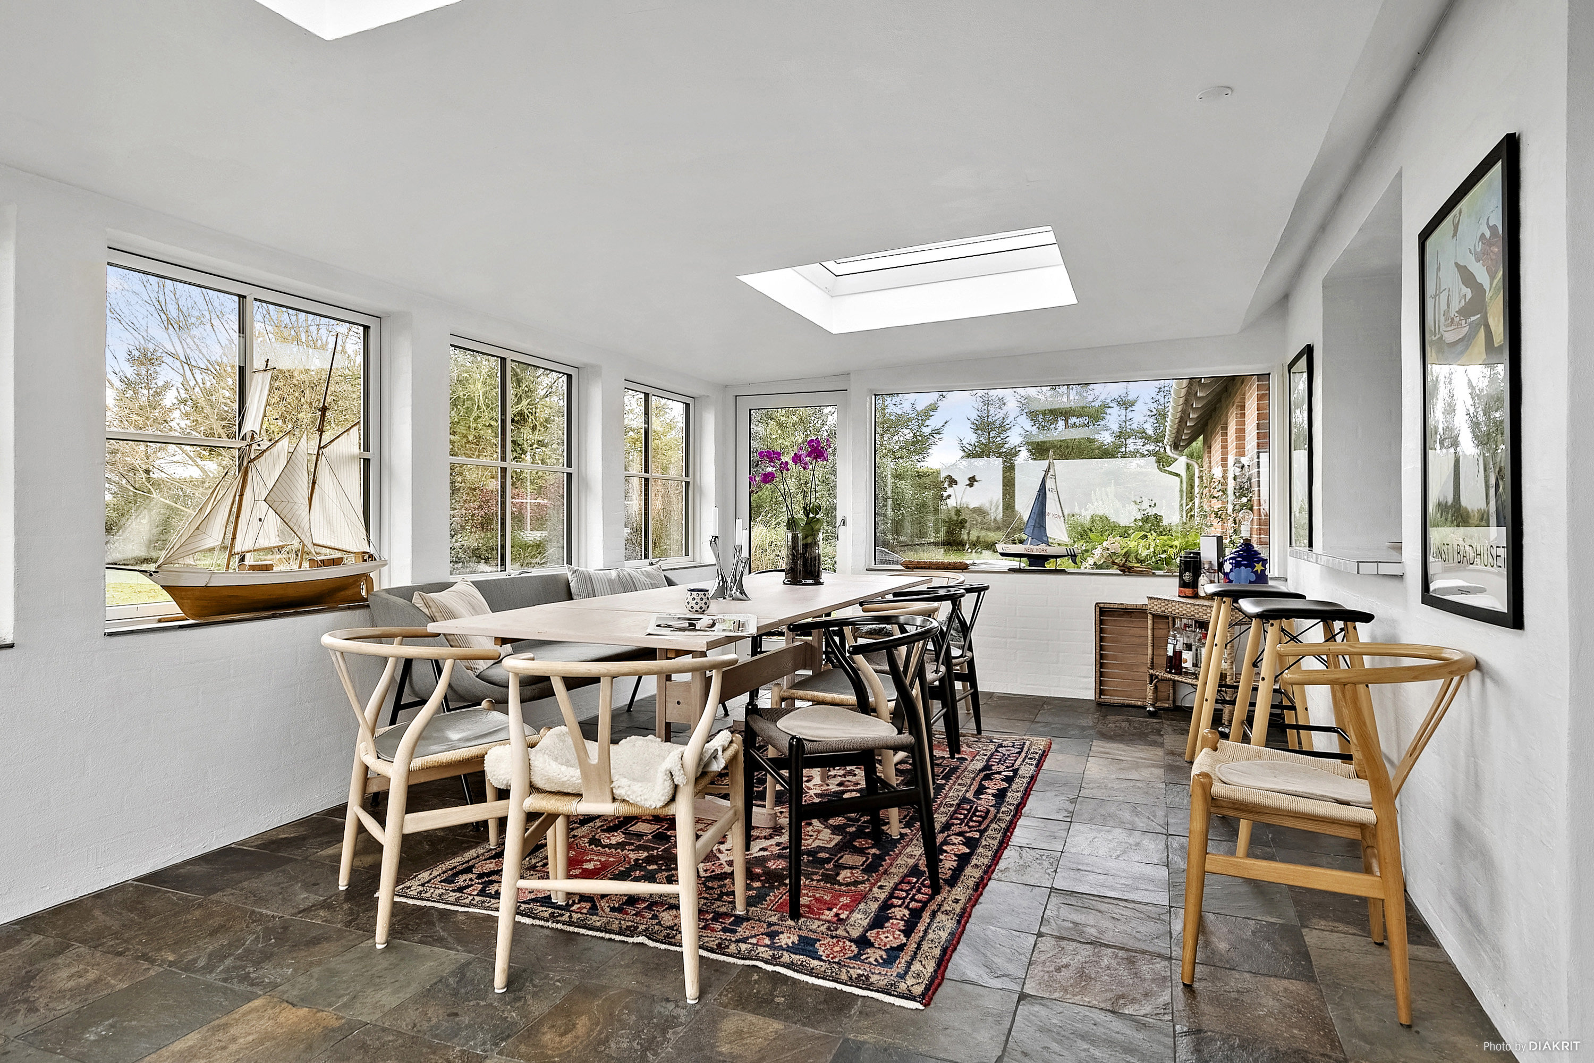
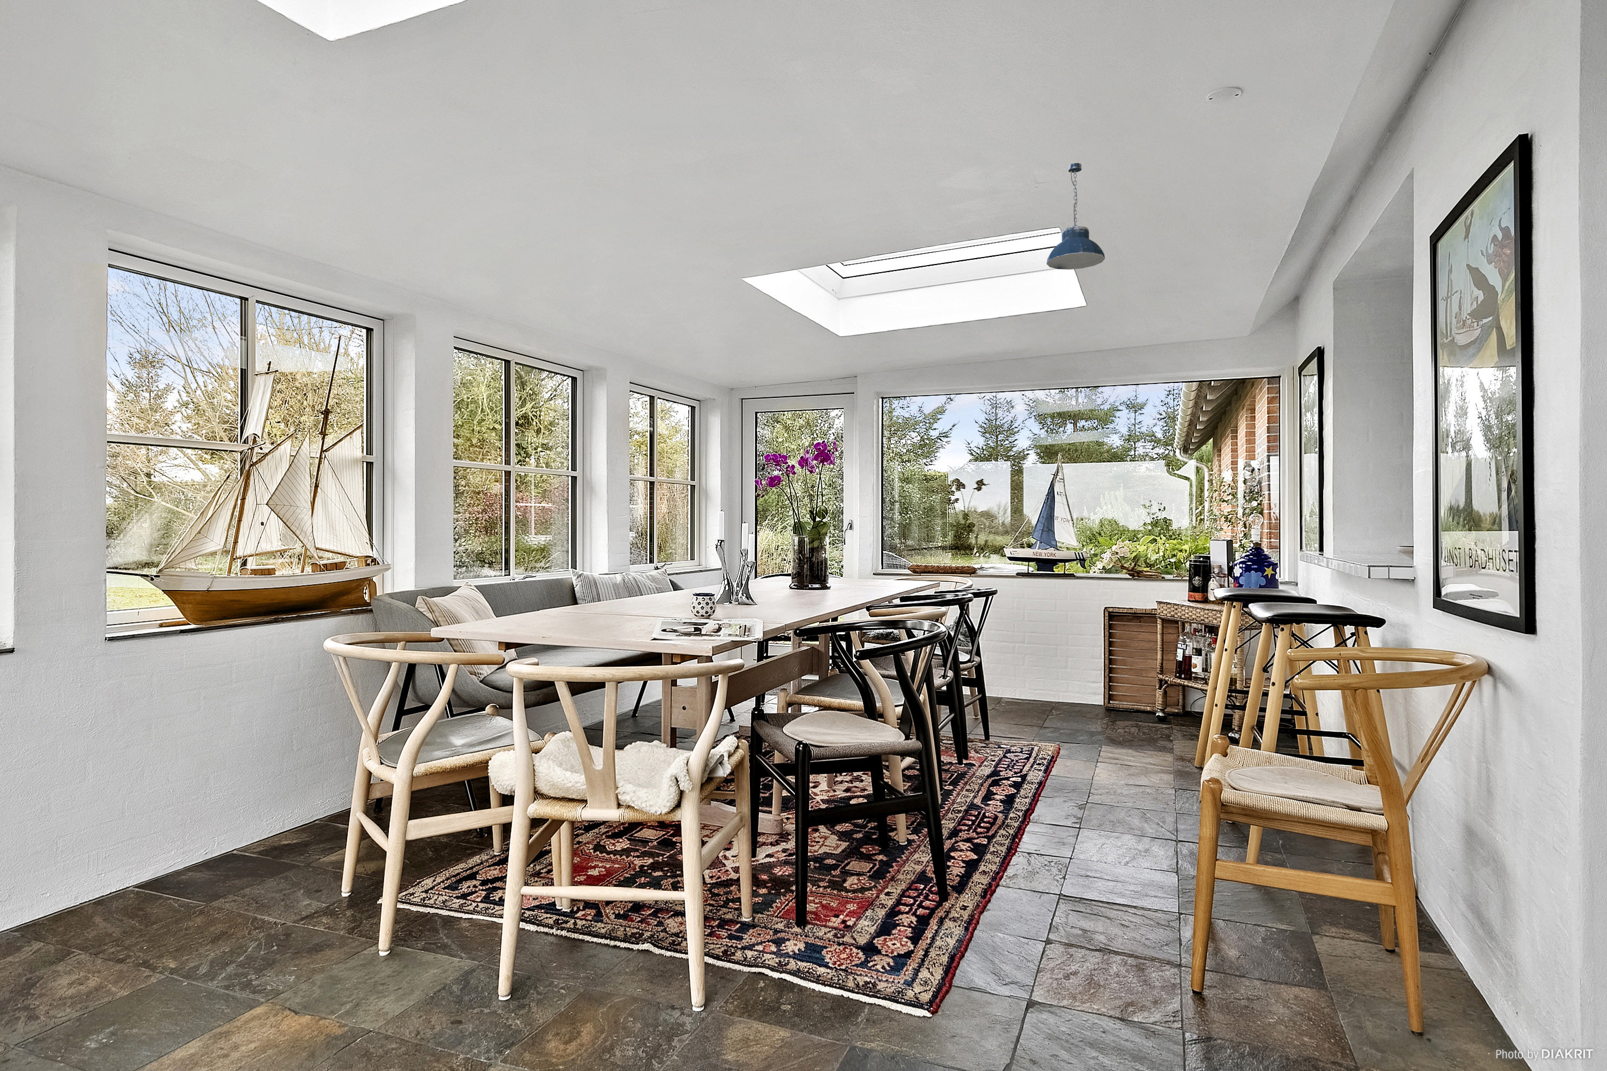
+ pendant light (1075, 214)
